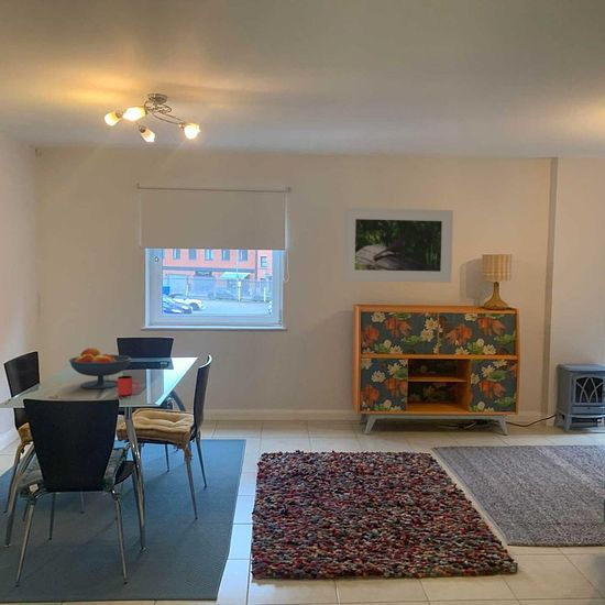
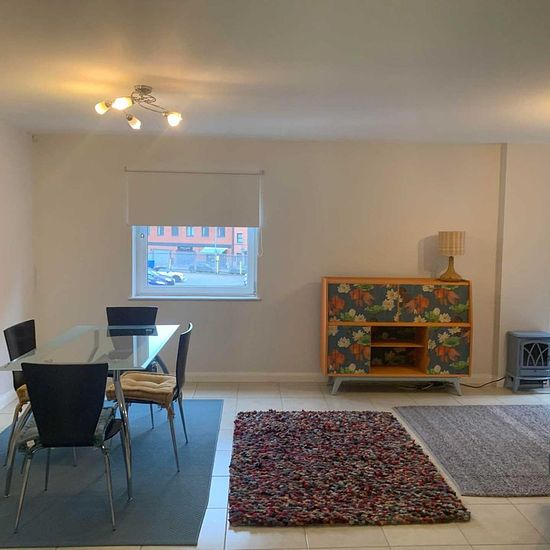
- cup (128, 385)
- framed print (398, 245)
- fruit bowl (100, 366)
